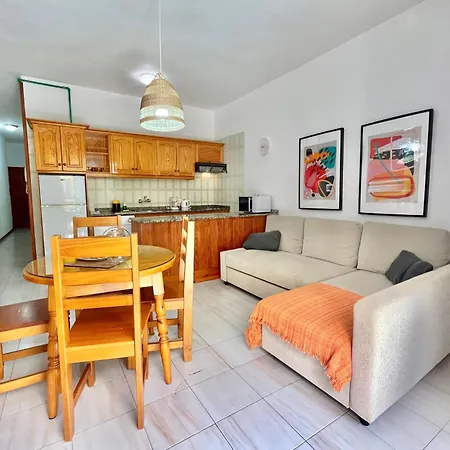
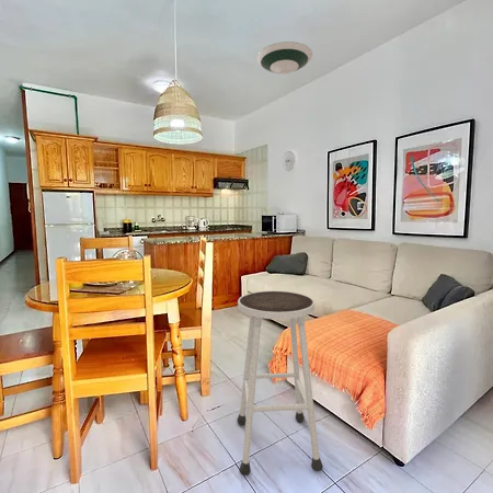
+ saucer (284, 65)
+ stool (275, 374)
